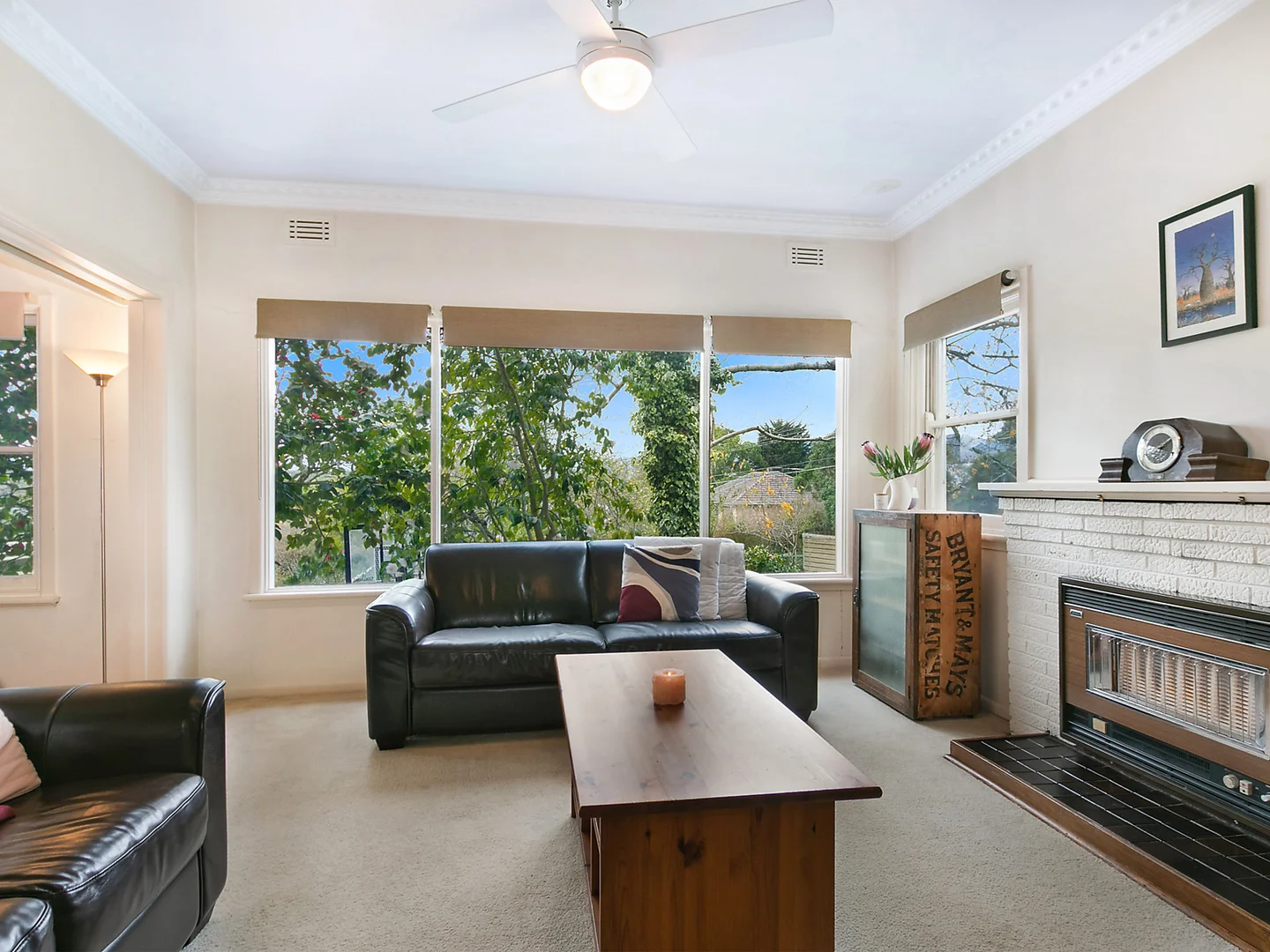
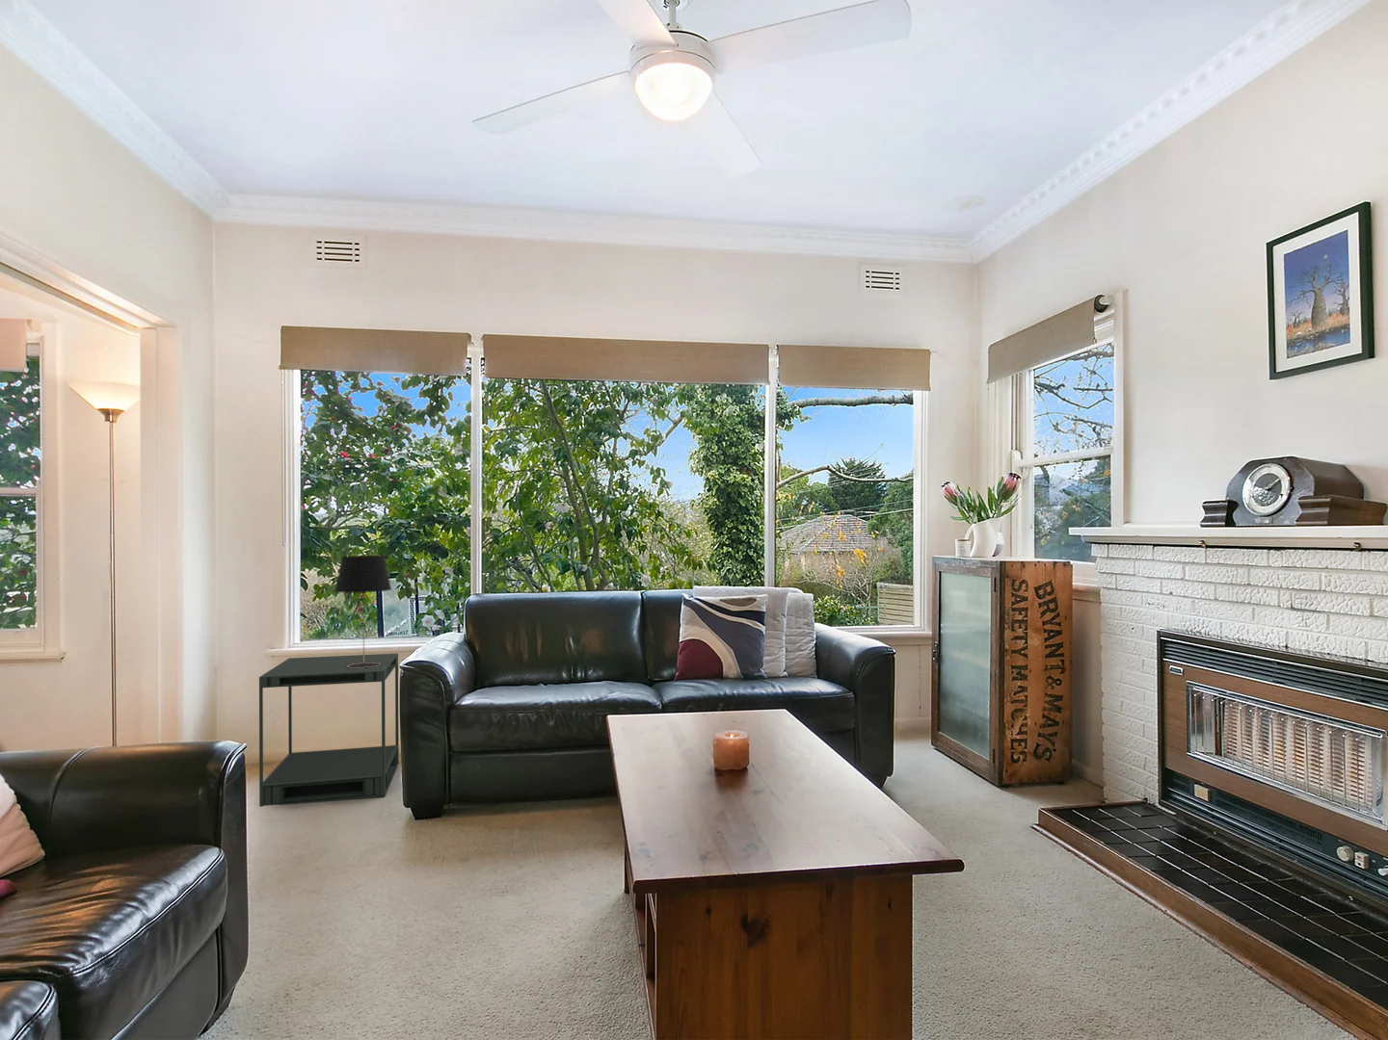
+ side table (336, 749)
+ table lamp (363, 610)
